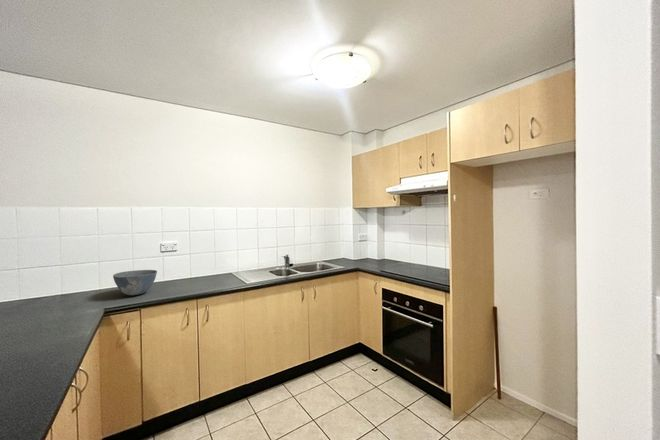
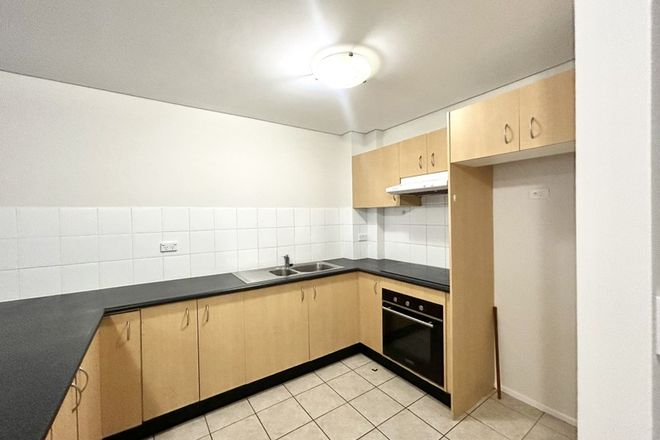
- bowl (136, 283)
